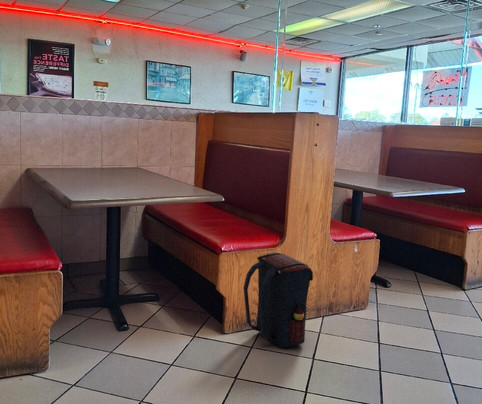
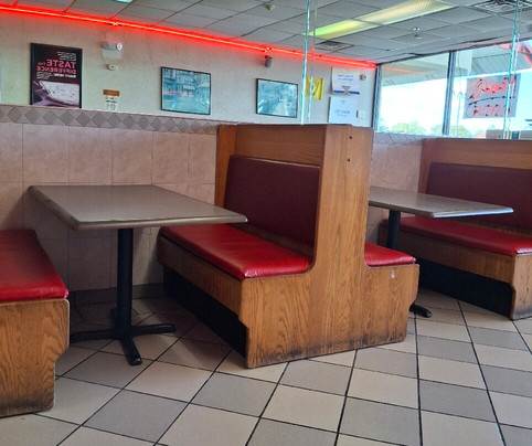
- satchel (277, 300)
